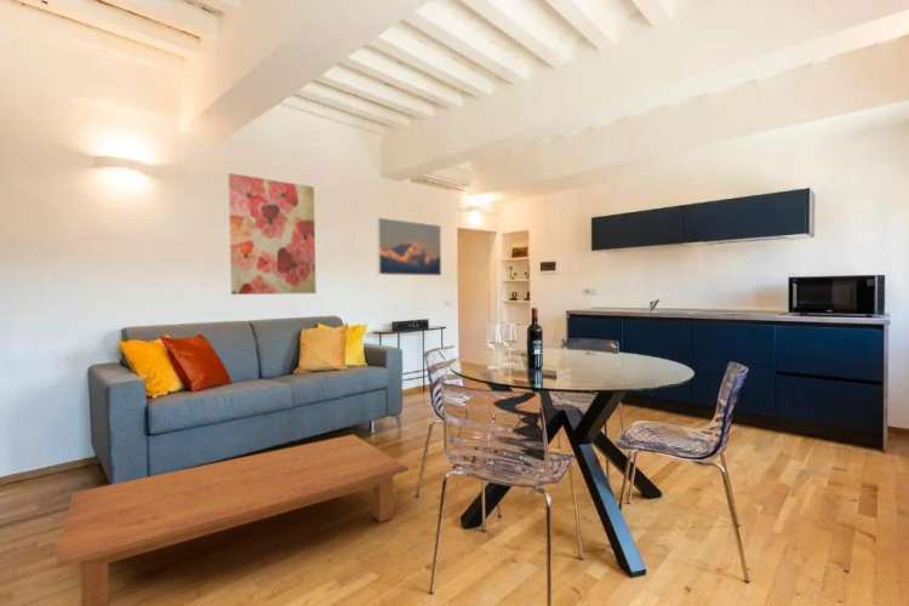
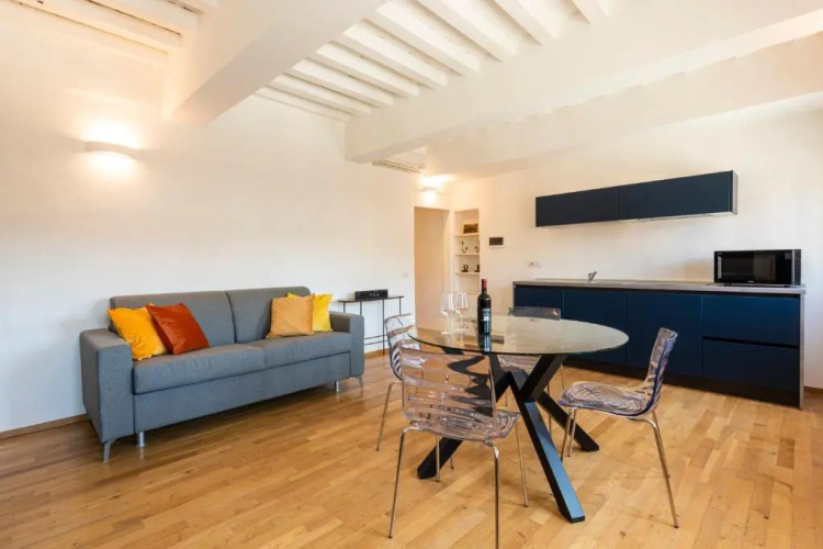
- coffee table (250, 505)
- wall art (274, 238)
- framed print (411, 248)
